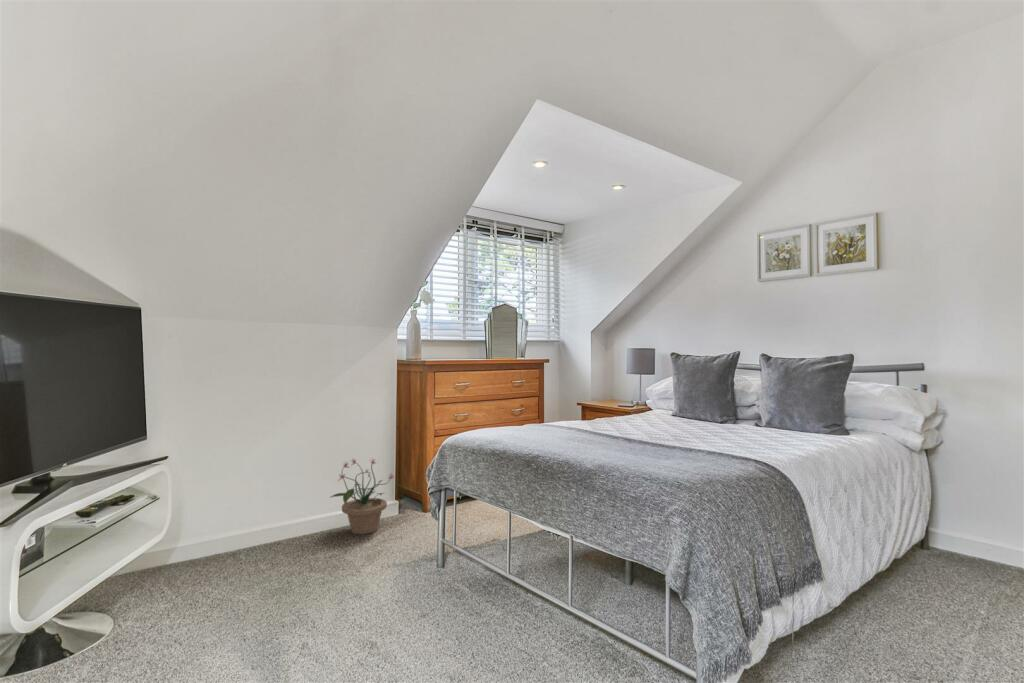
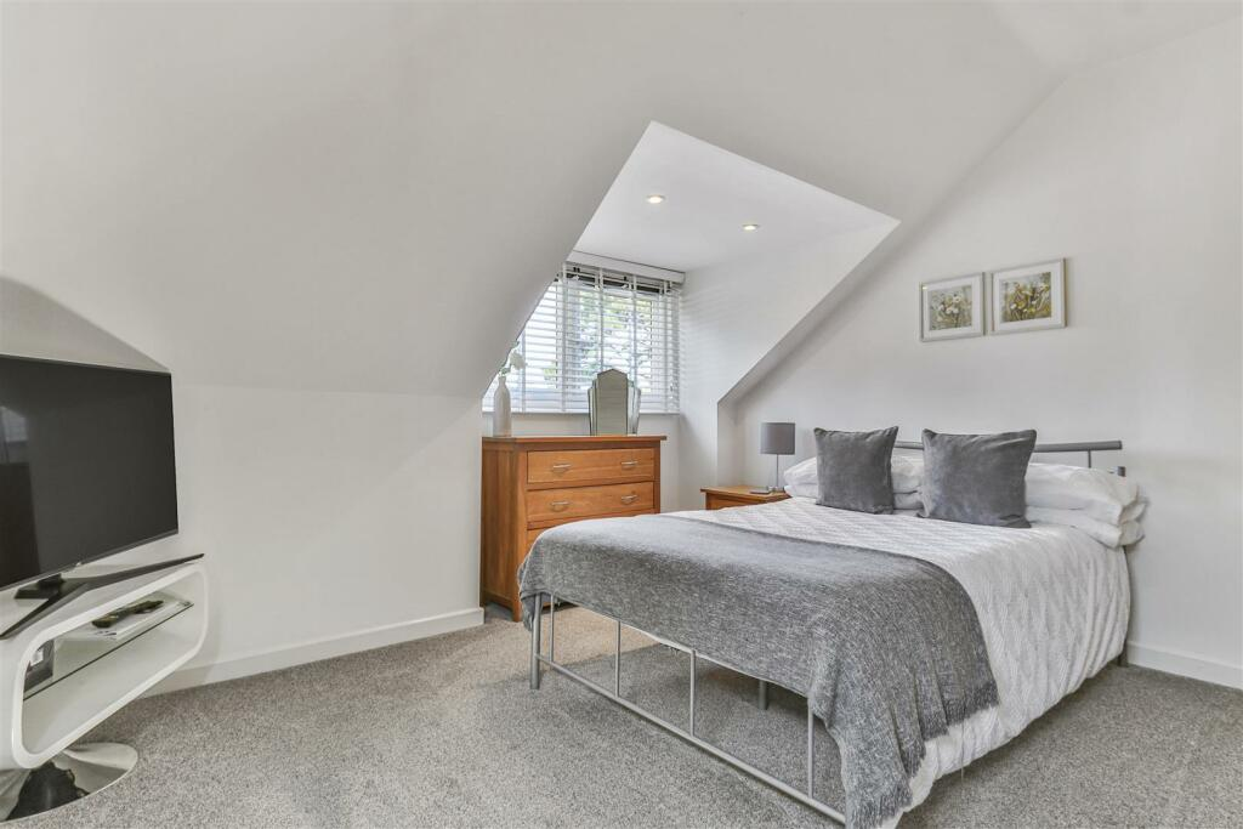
- potted plant (361, 494)
